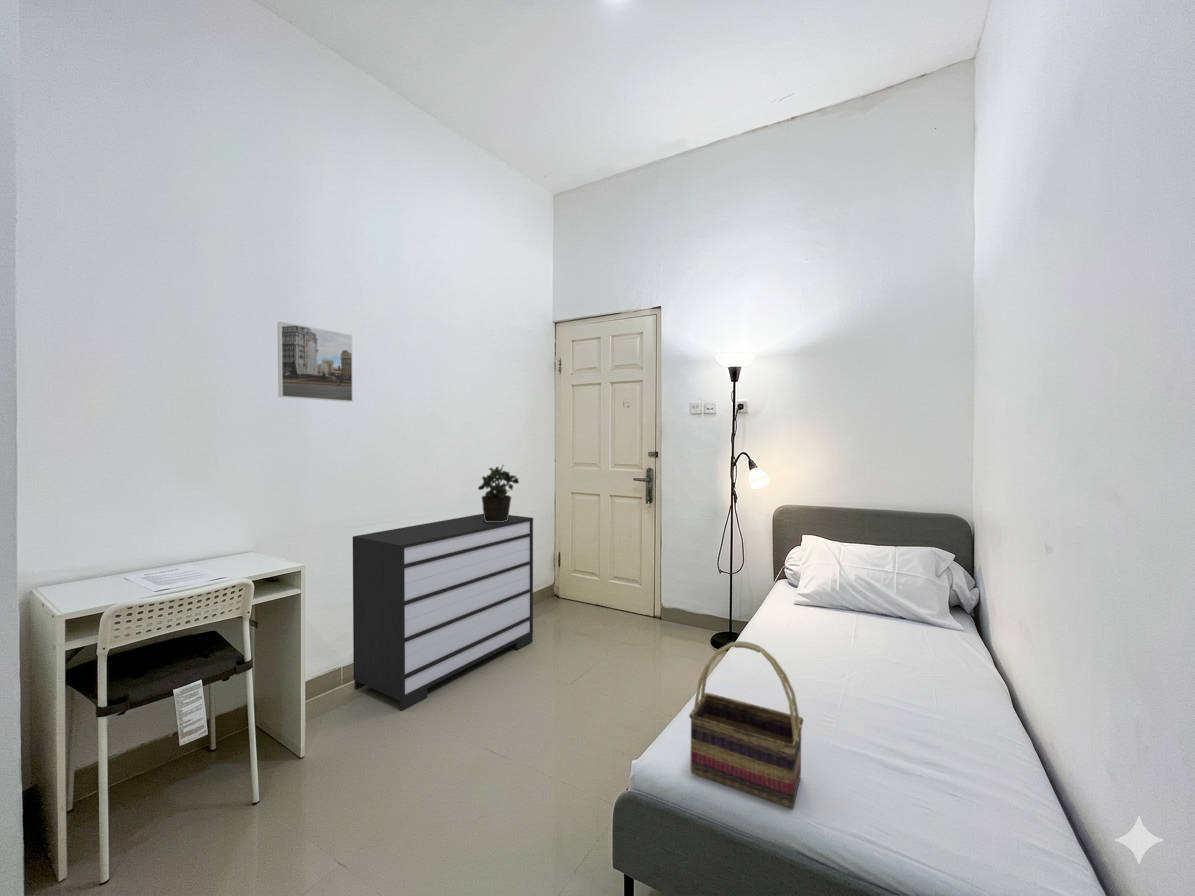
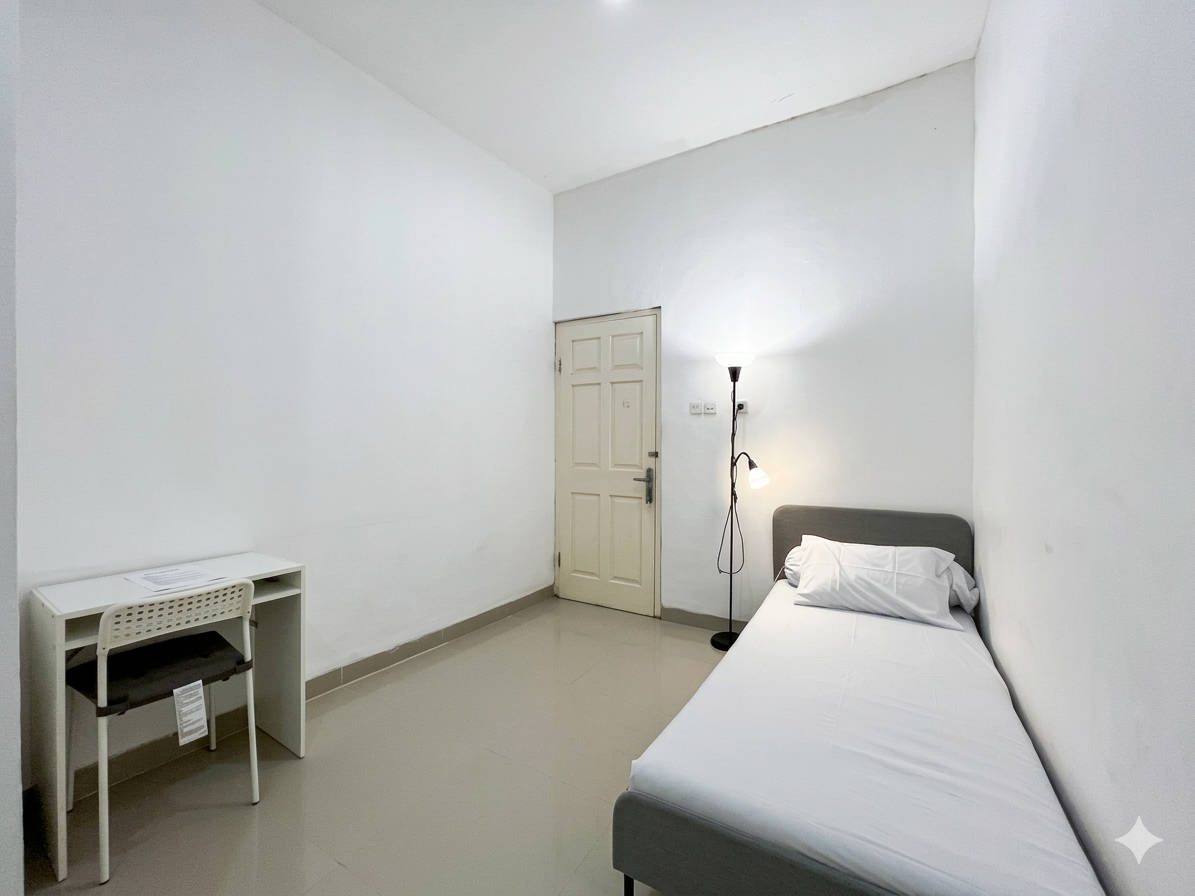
- potted plant (498, 492)
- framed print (317, 364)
- dresser (452, 594)
- woven basket (746, 708)
